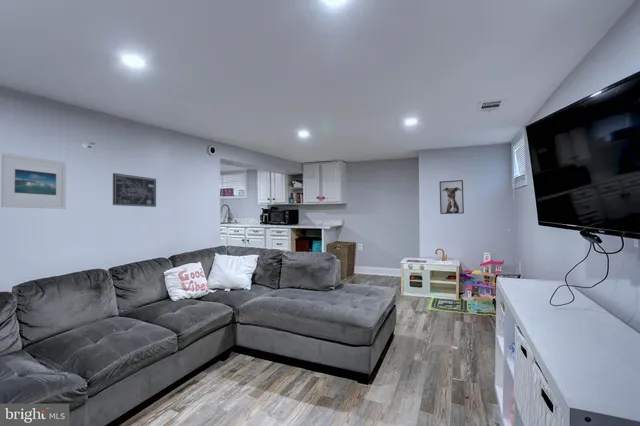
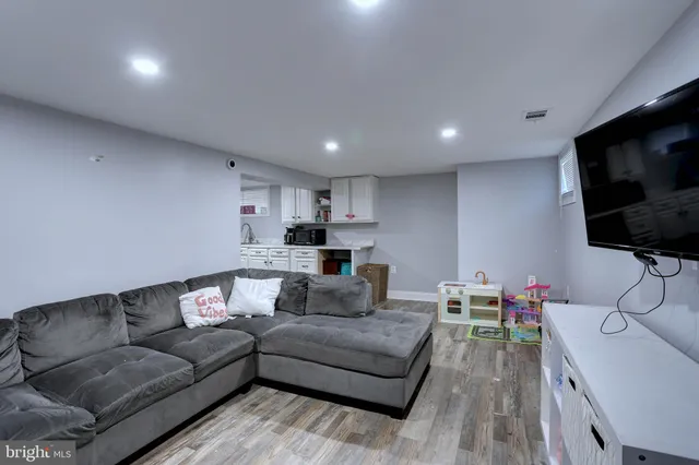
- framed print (451, 197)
- wall art (135, 191)
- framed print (36, 182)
